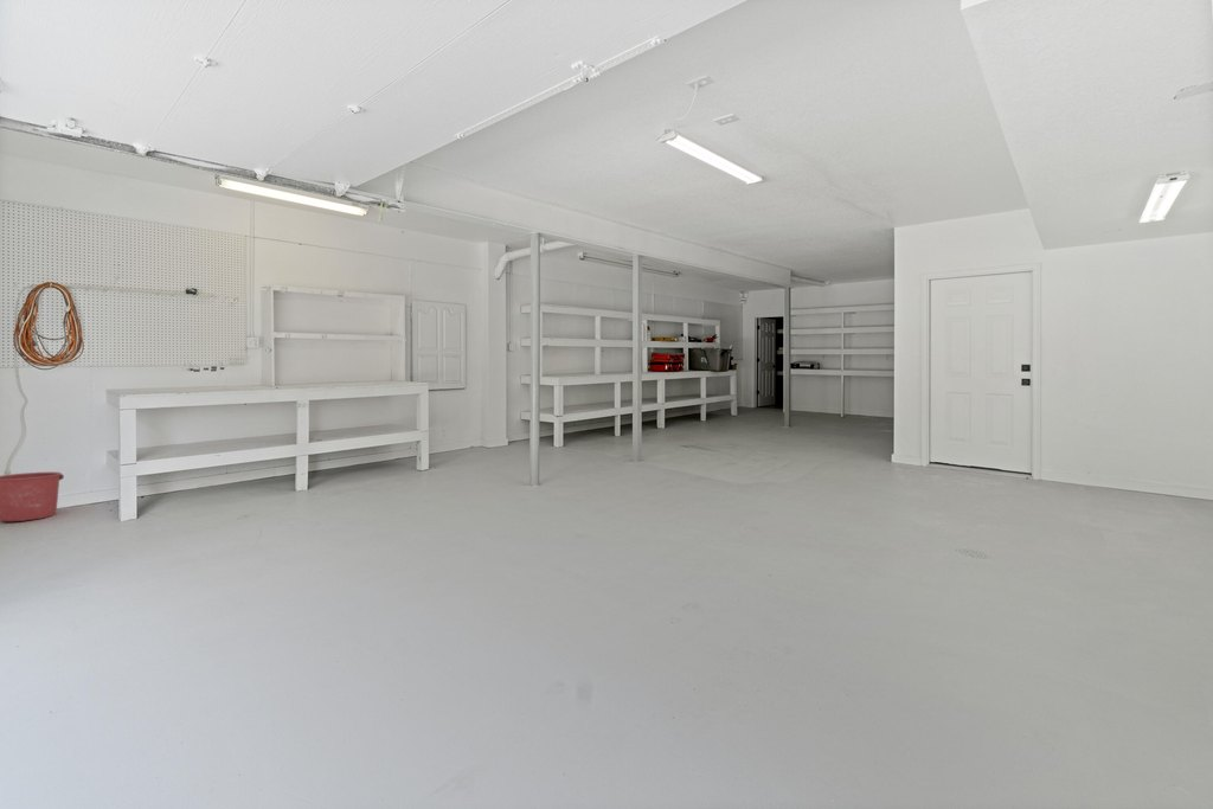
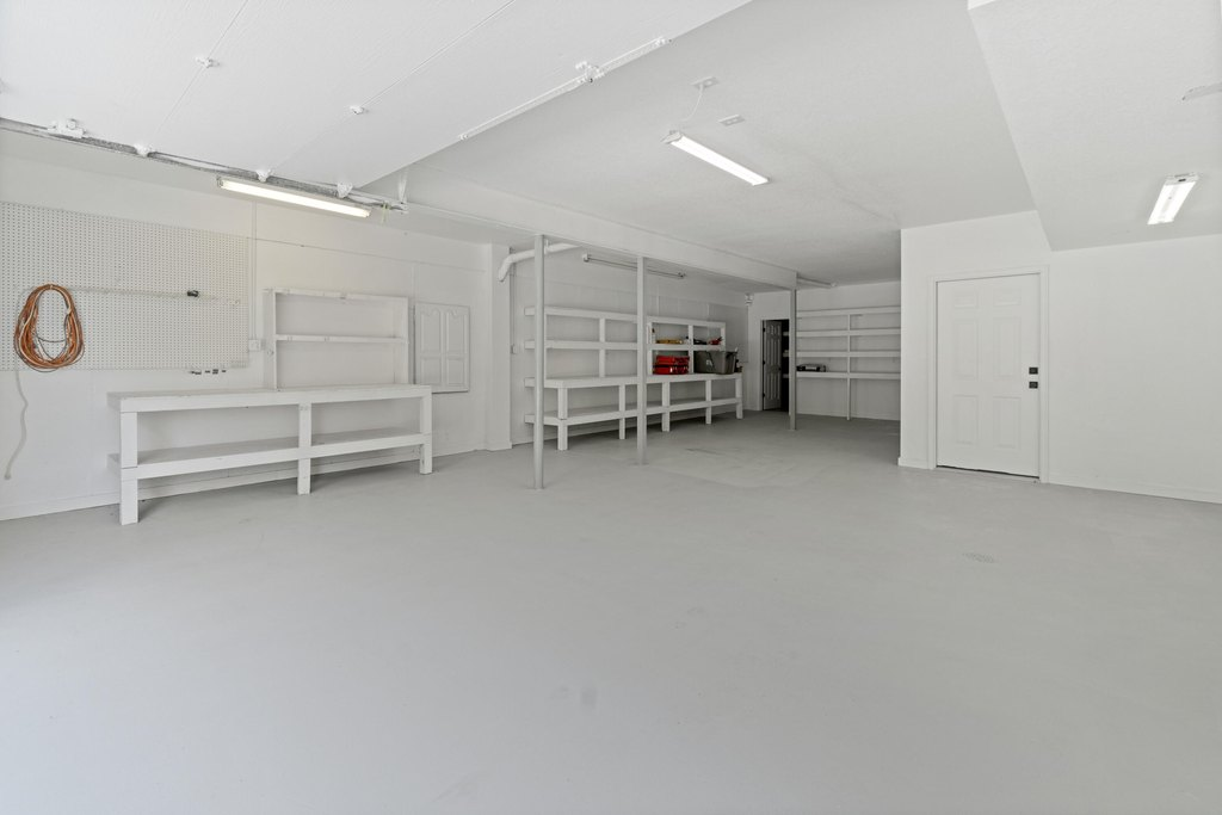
- bucket (27, 496)
